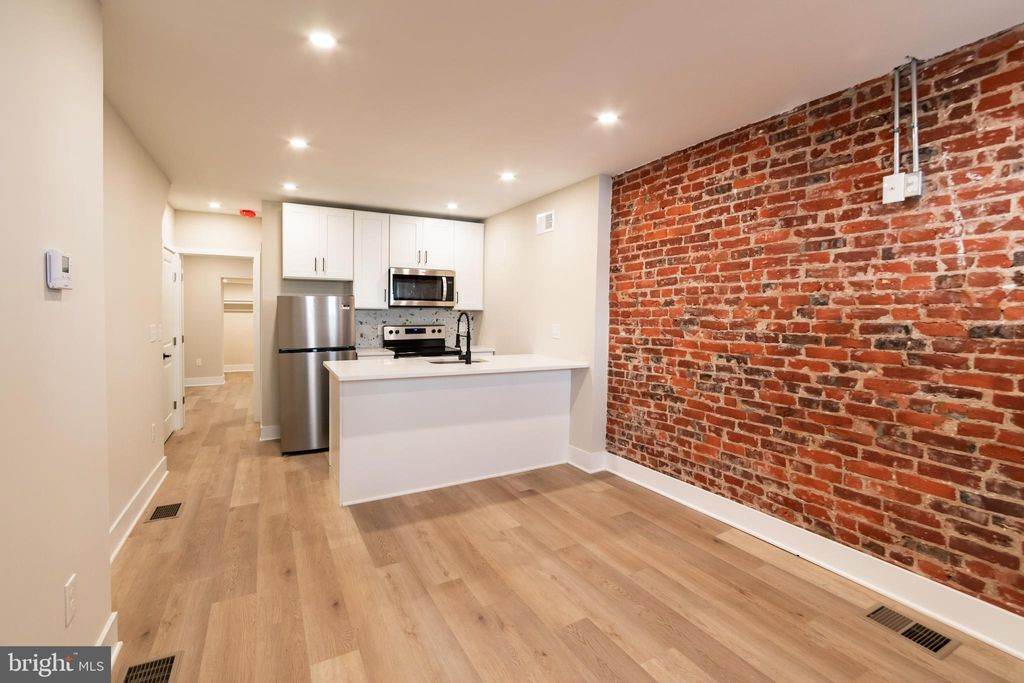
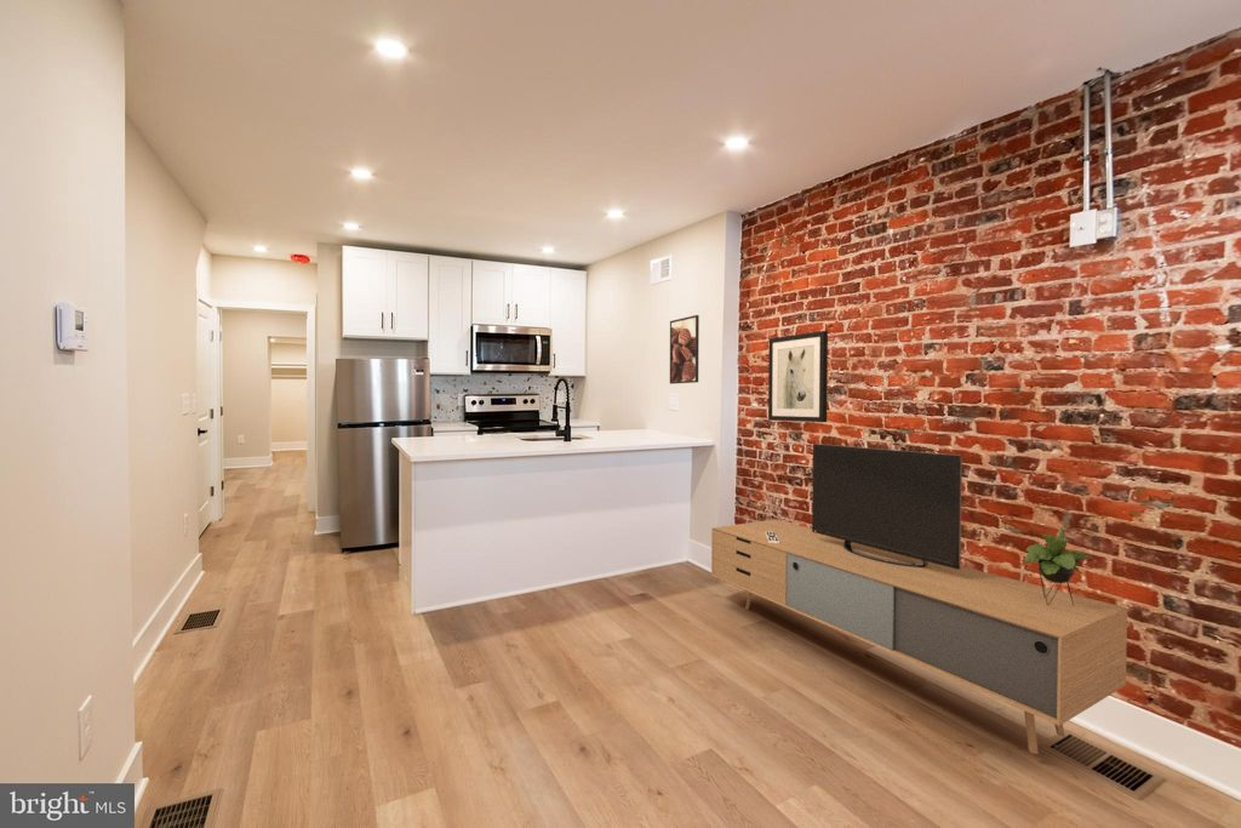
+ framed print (684, 350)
+ media console (871, 554)
+ wall art (796, 377)
